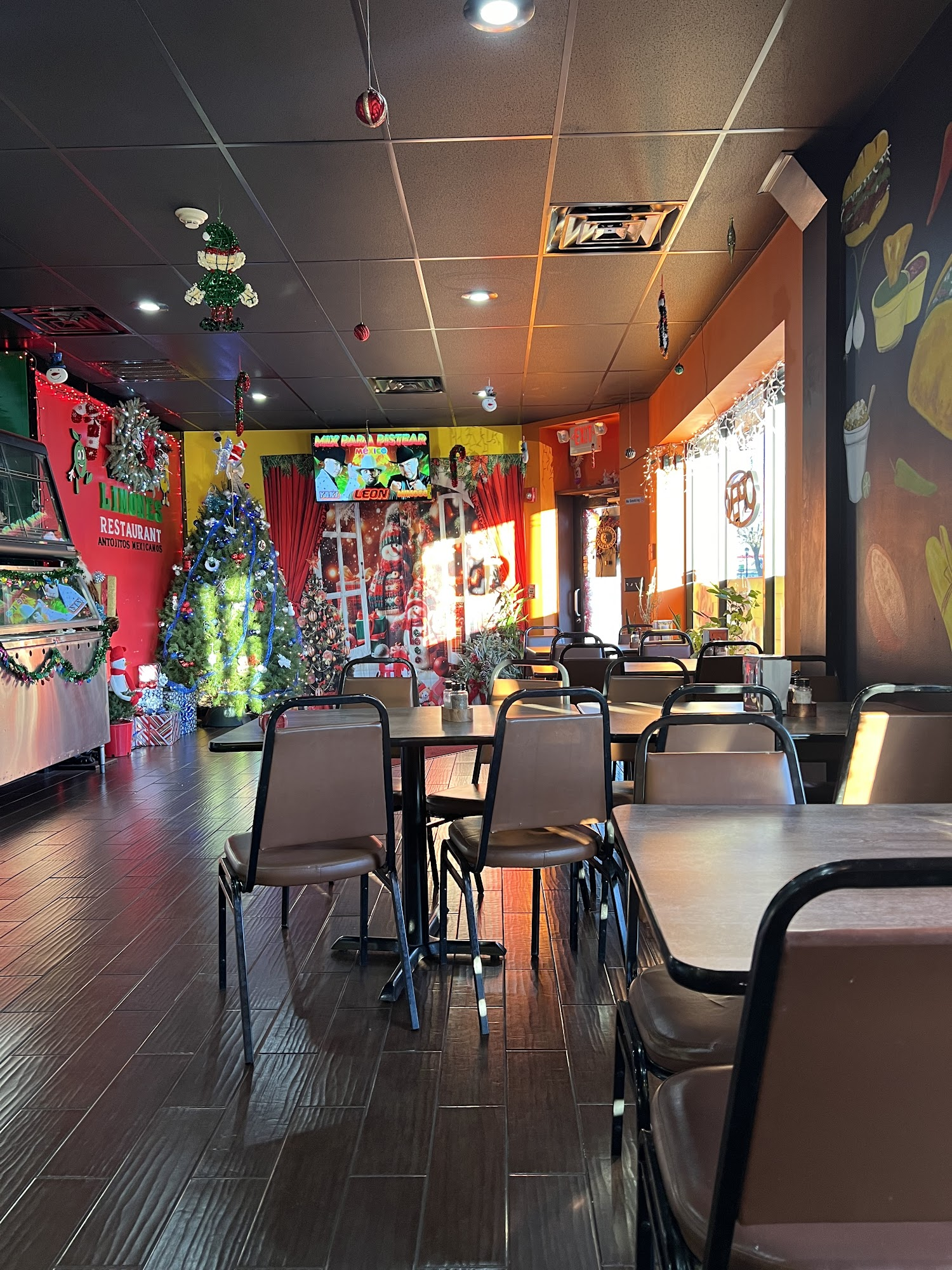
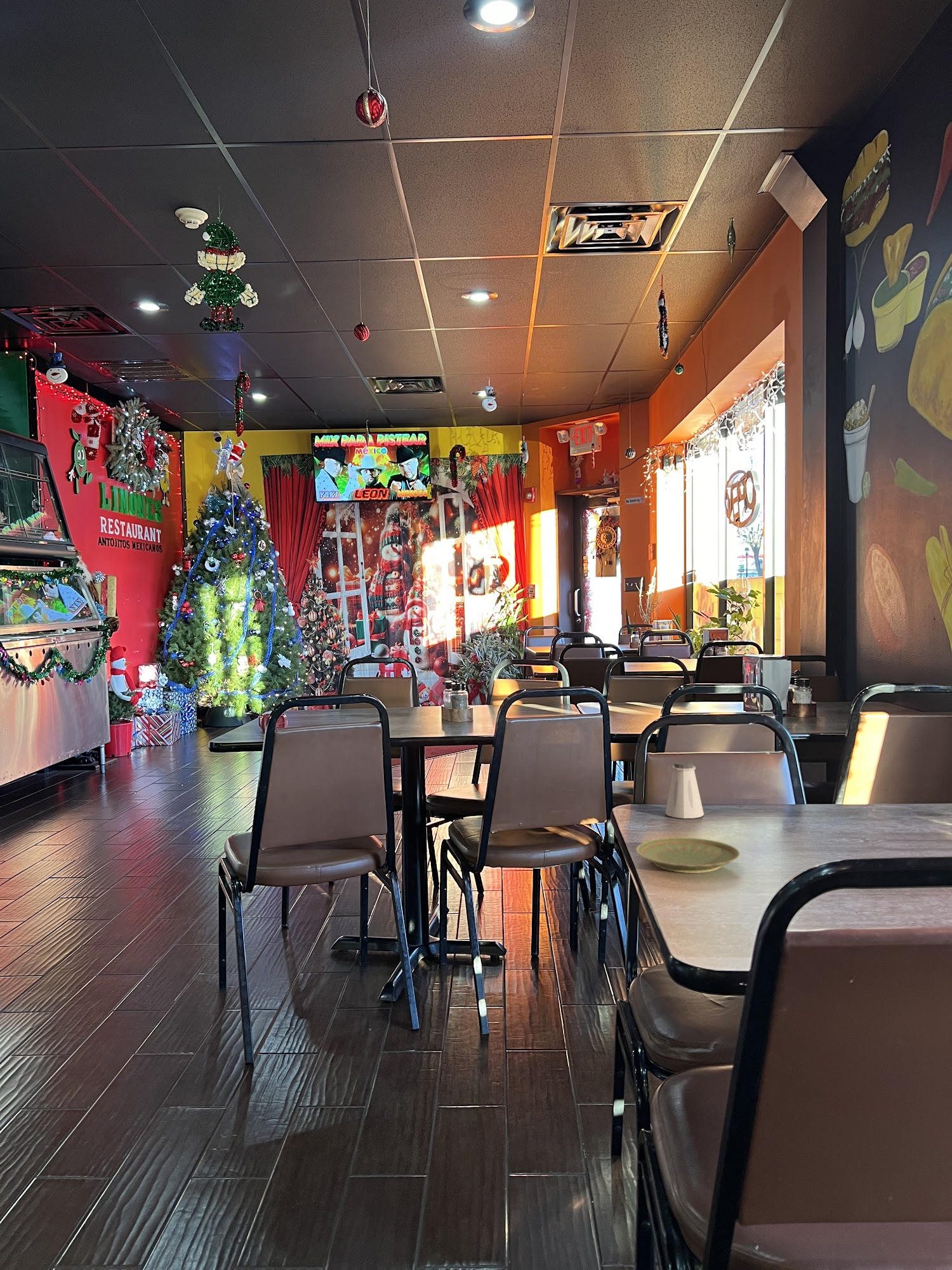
+ saltshaker (684, 788)
+ plate (687, 857)
